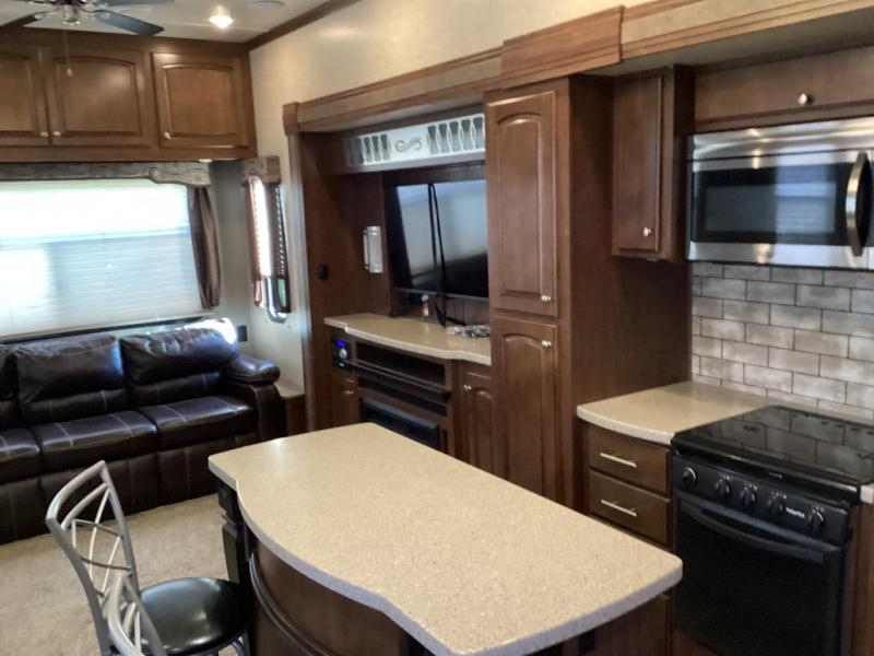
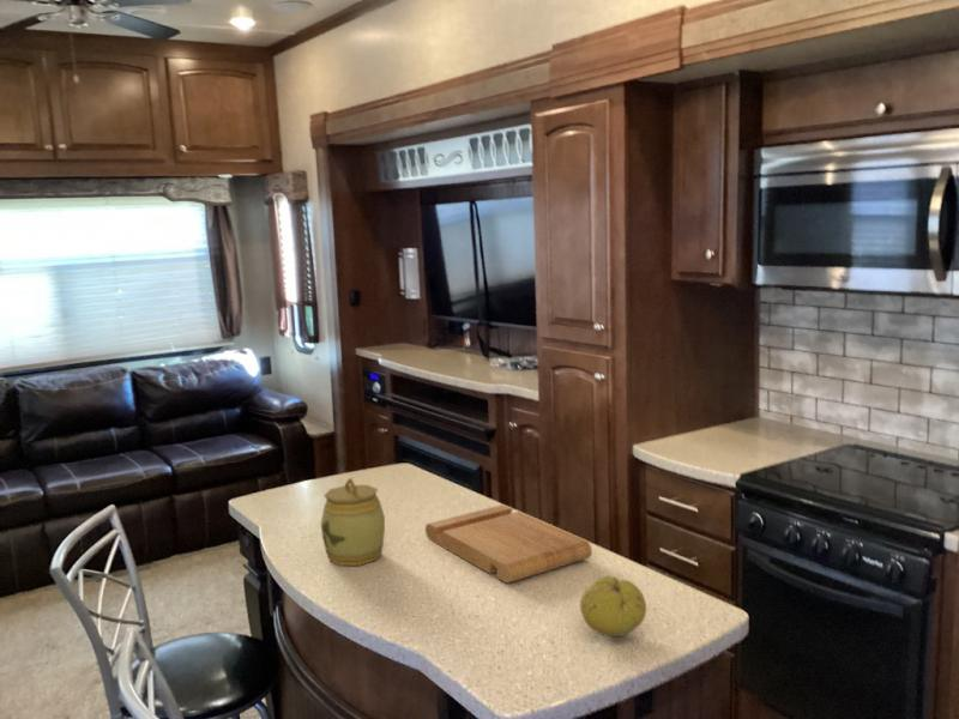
+ jar (352, 516)
+ fruit (613, 606)
+ cutting board (505, 539)
